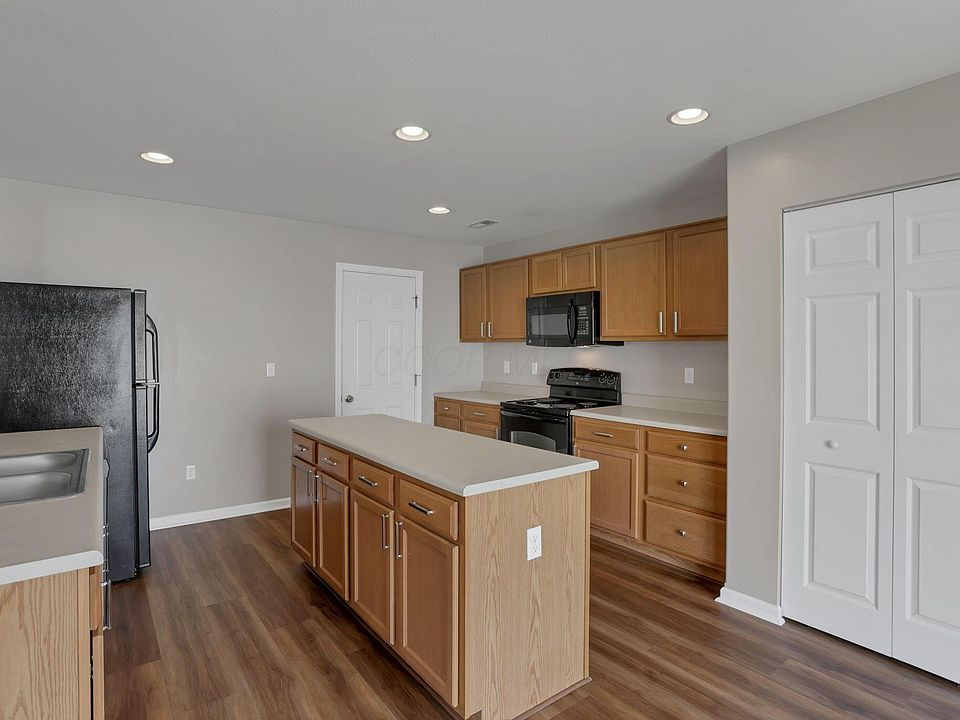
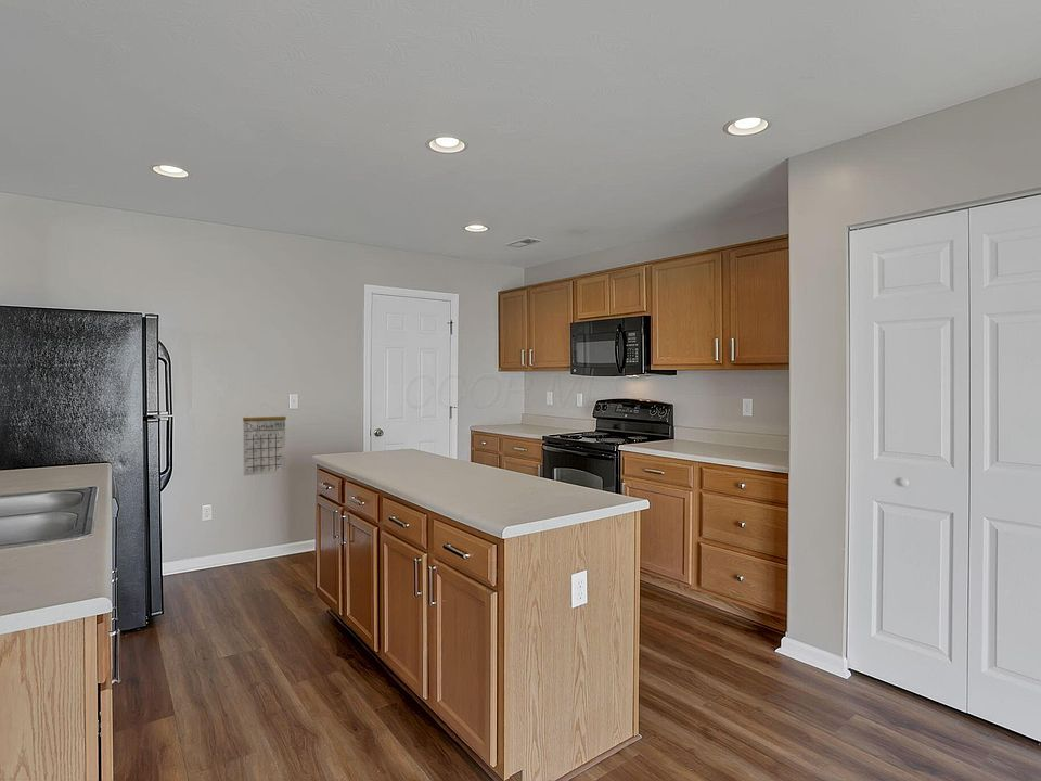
+ calendar (265, 438)
